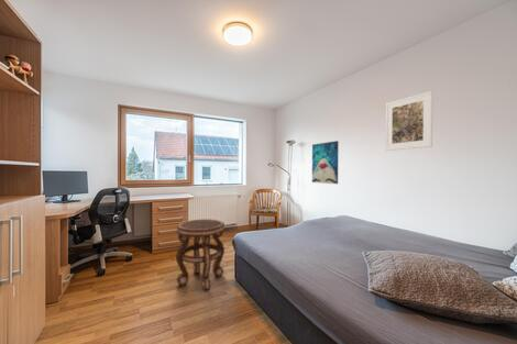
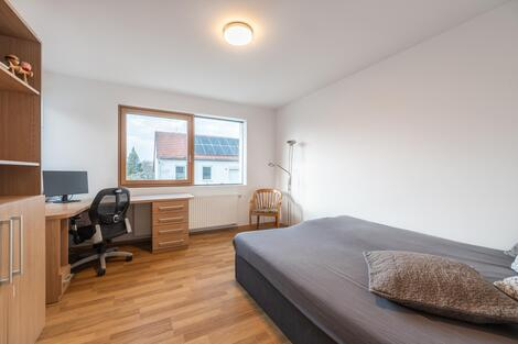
- side table (202, 249)
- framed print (407, 123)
- wall art (323, 163)
